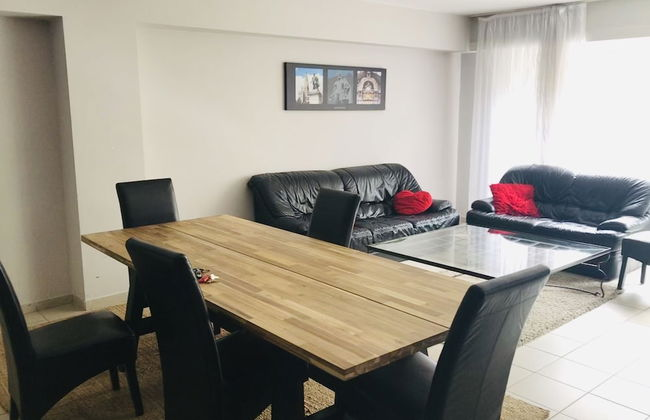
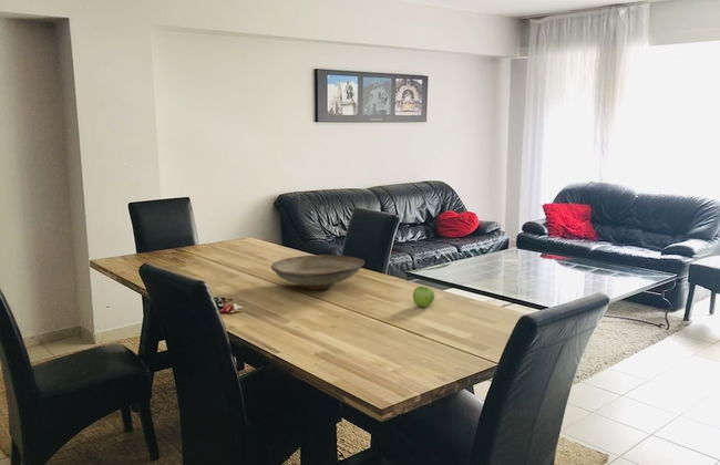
+ fruit (423, 296)
+ decorative bowl (318, 273)
